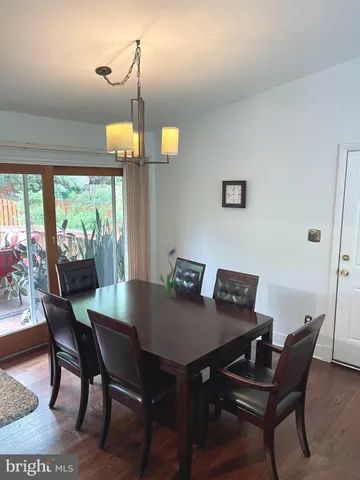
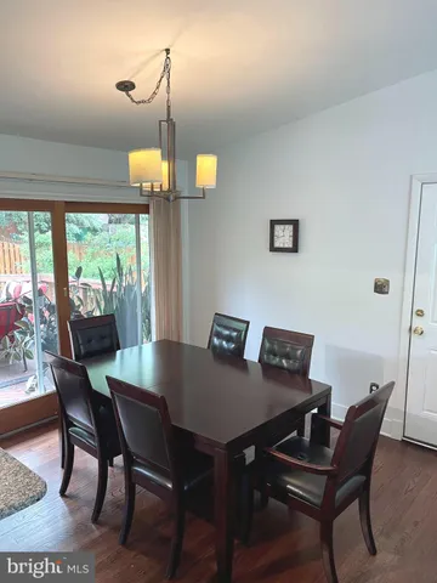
- flower arrangement (175, 273)
